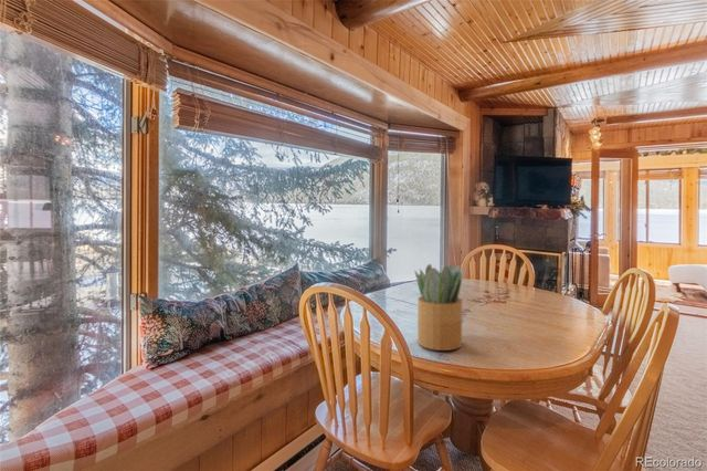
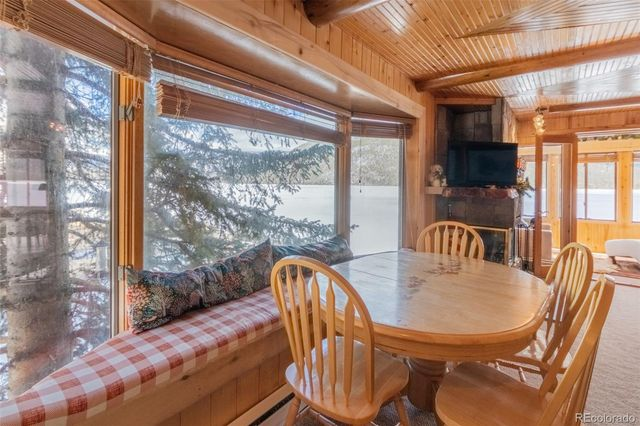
- potted plant (441, 303)
